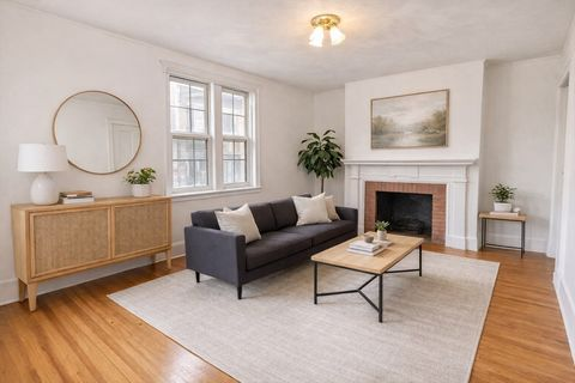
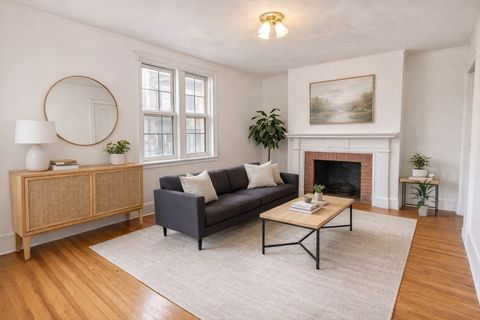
+ indoor plant (423, 196)
